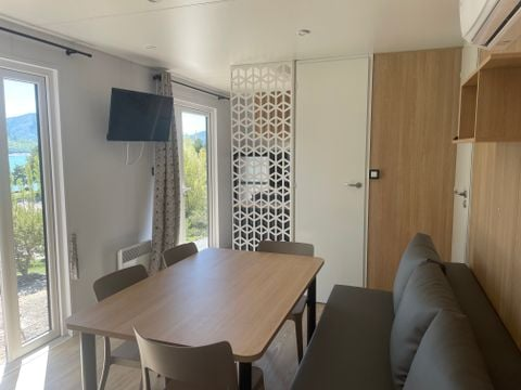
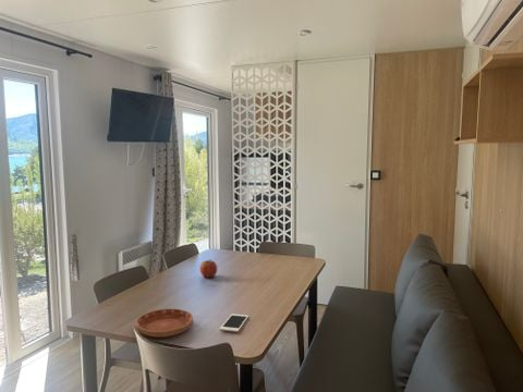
+ saucer (165, 322)
+ fruit (208, 268)
+ cell phone (234, 322)
